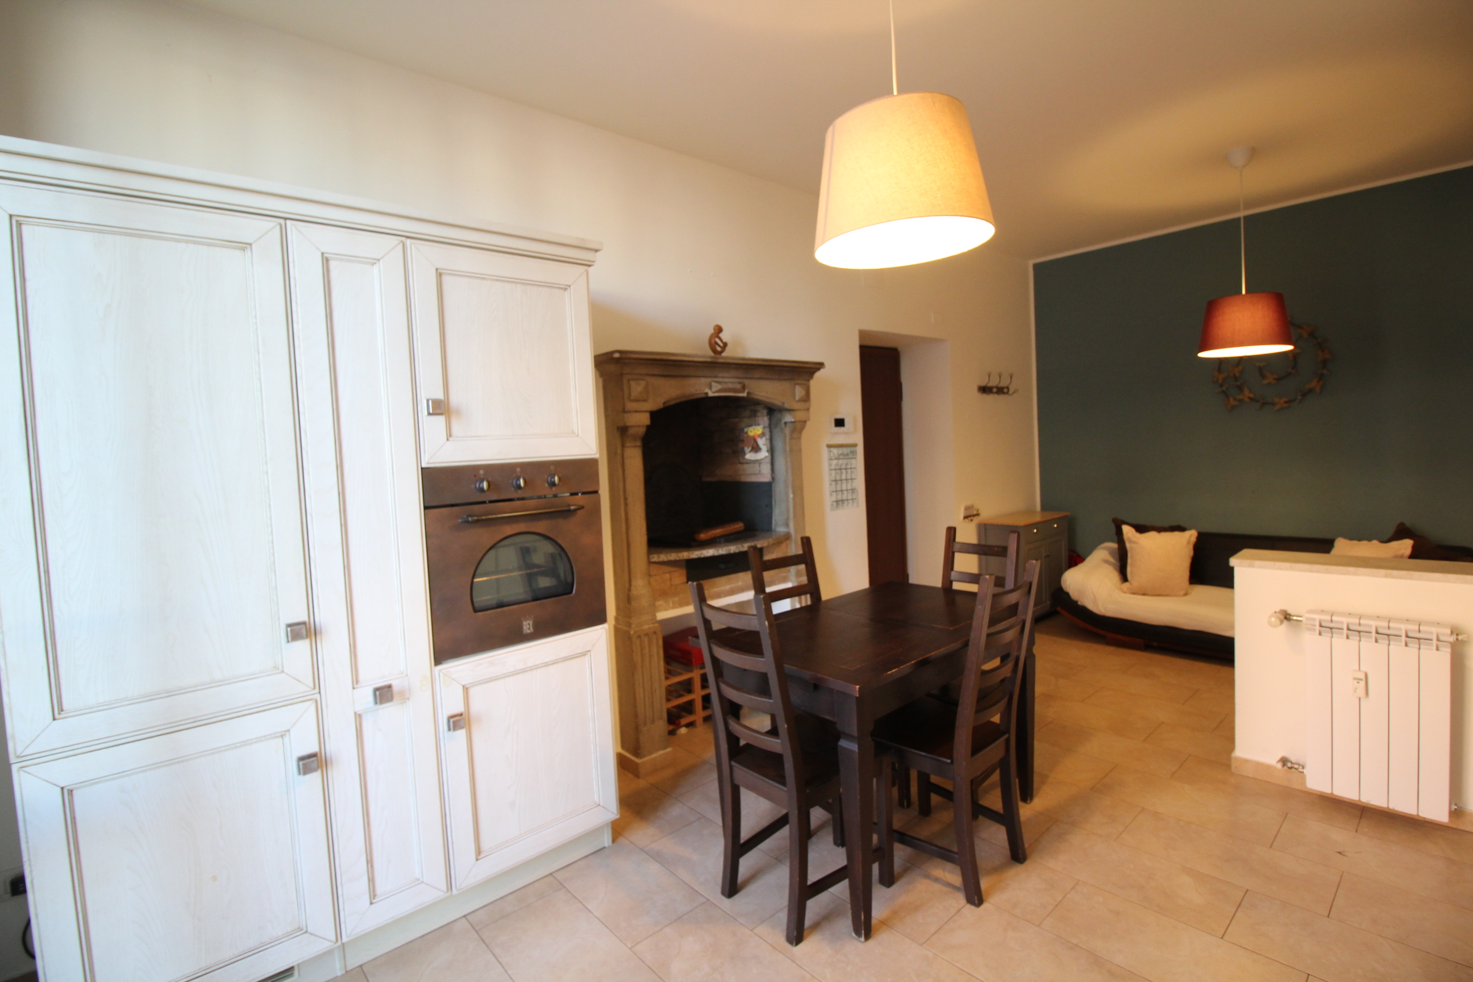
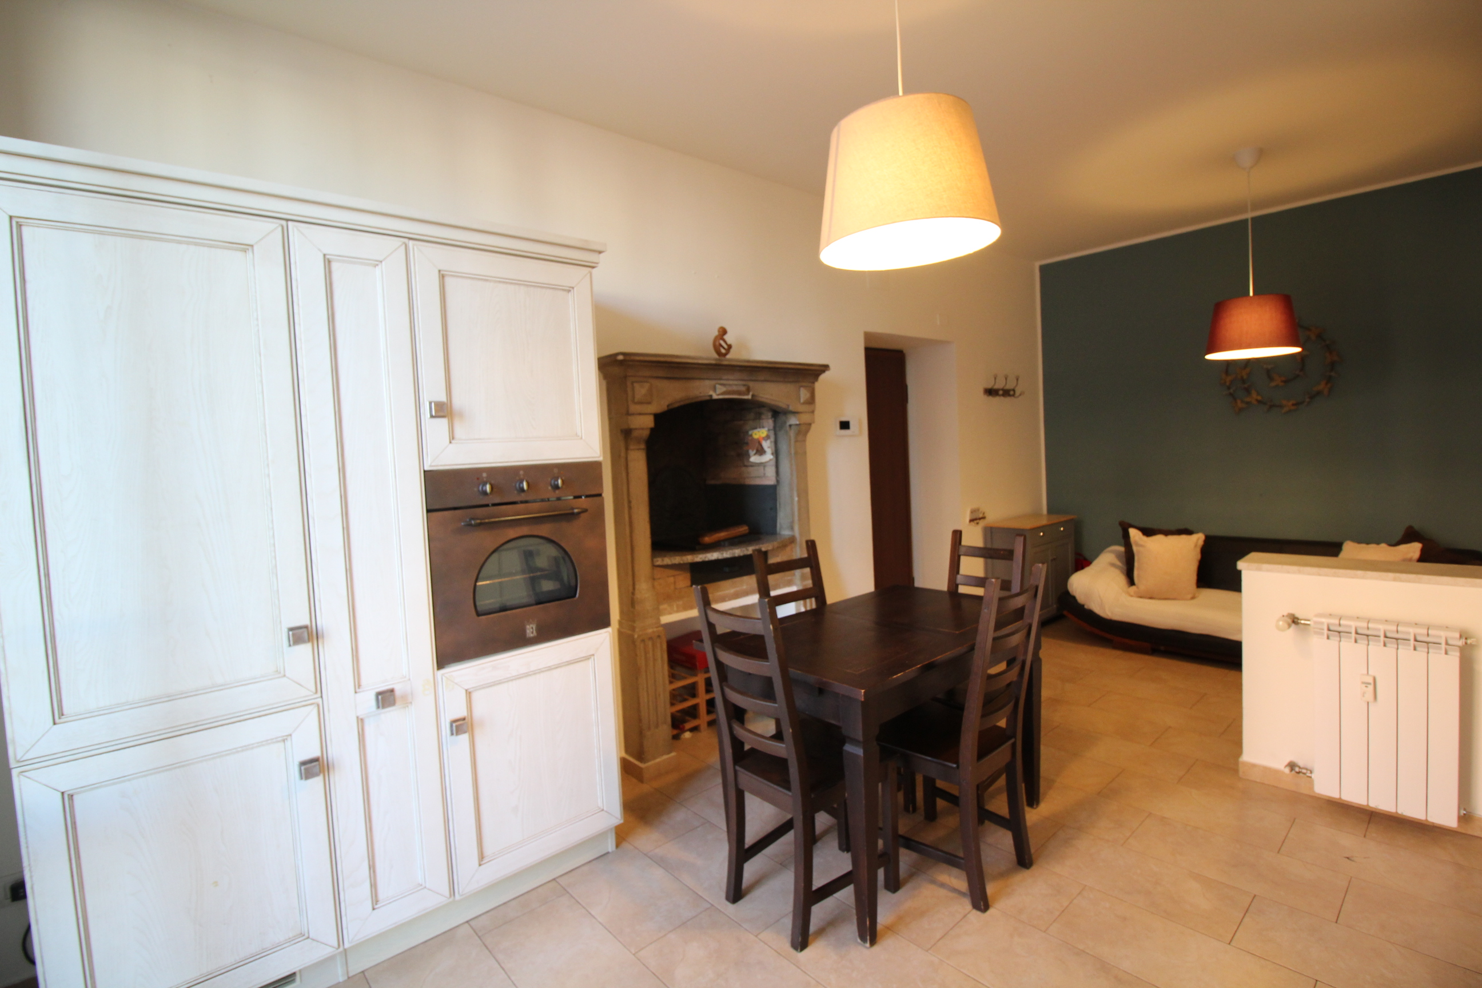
- calendar (843, 468)
